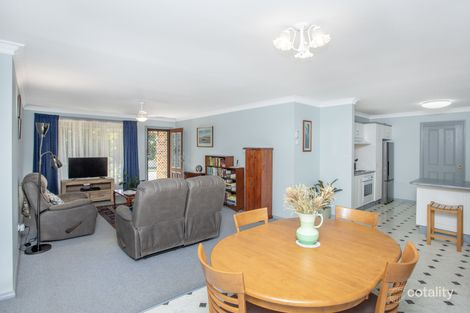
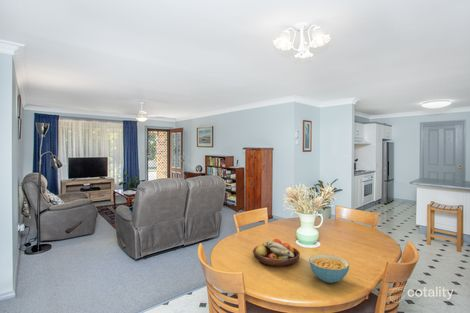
+ fruit bowl (276, 249)
+ cereal bowl (328, 270)
